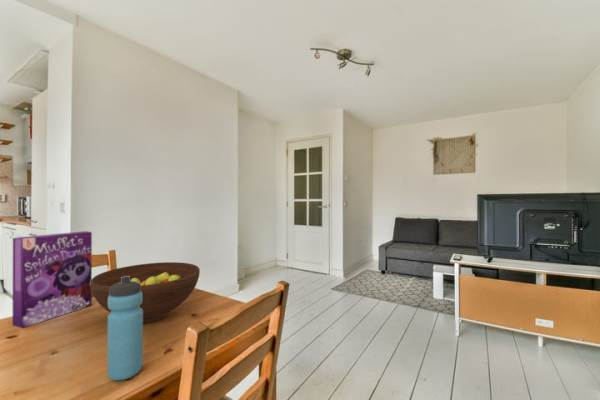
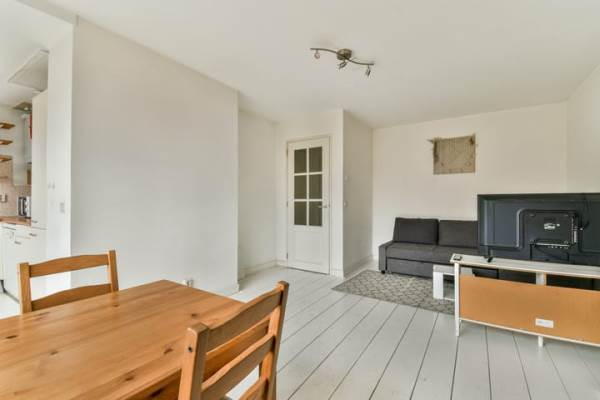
- fruit bowl (149, 294)
- water bottle (125, 324)
- cereal box (55, 274)
